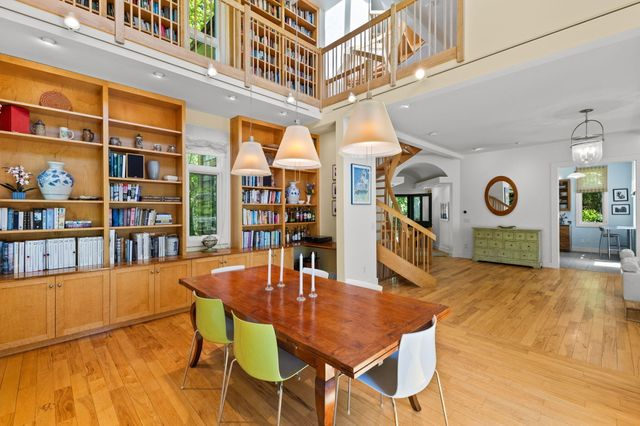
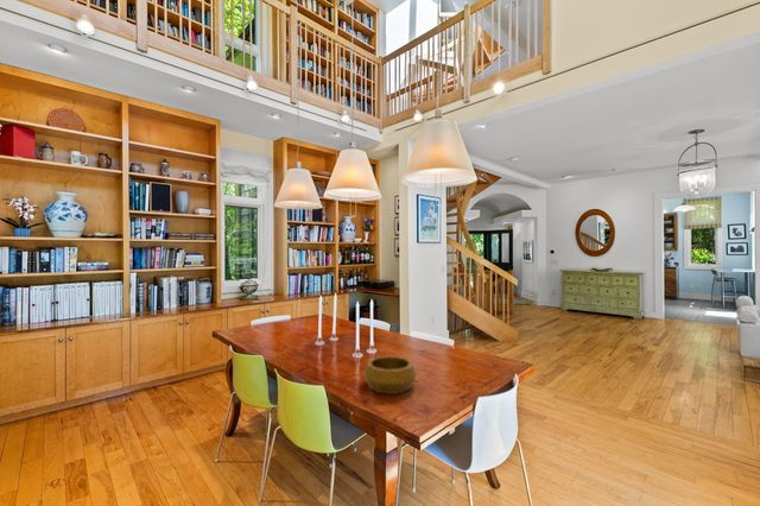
+ decorative bowl (390, 373)
